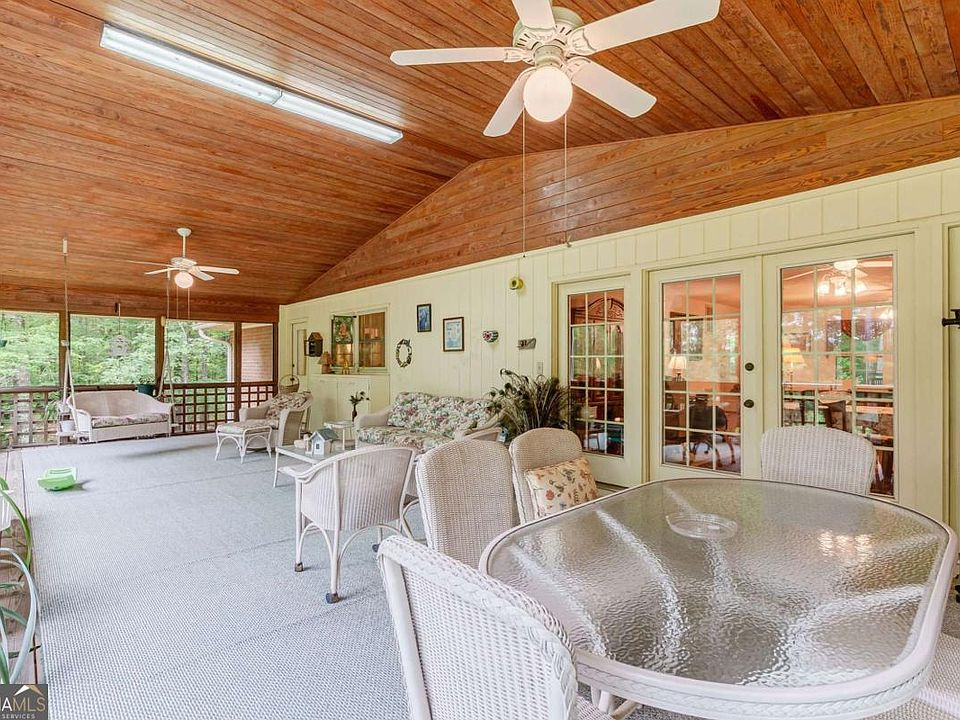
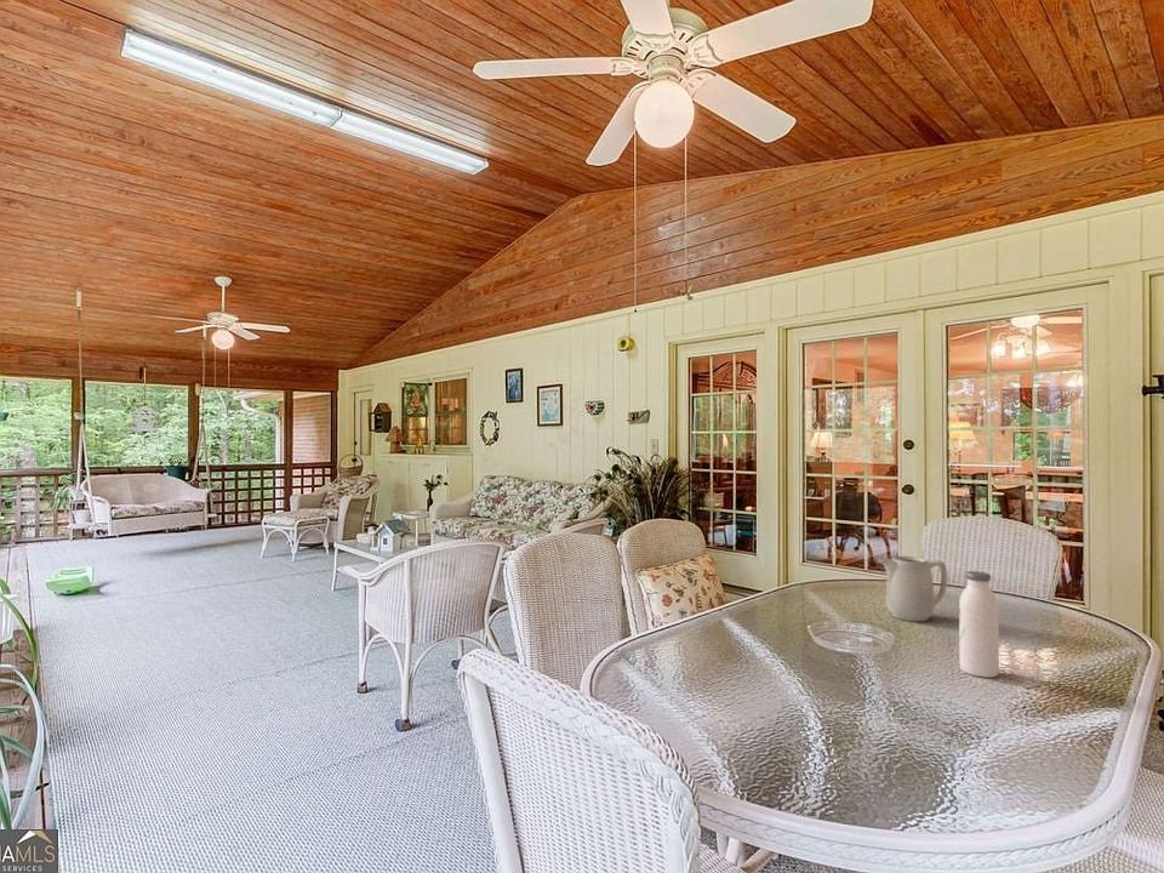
+ pitcher (912, 587)
+ water bottle (978, 622)
